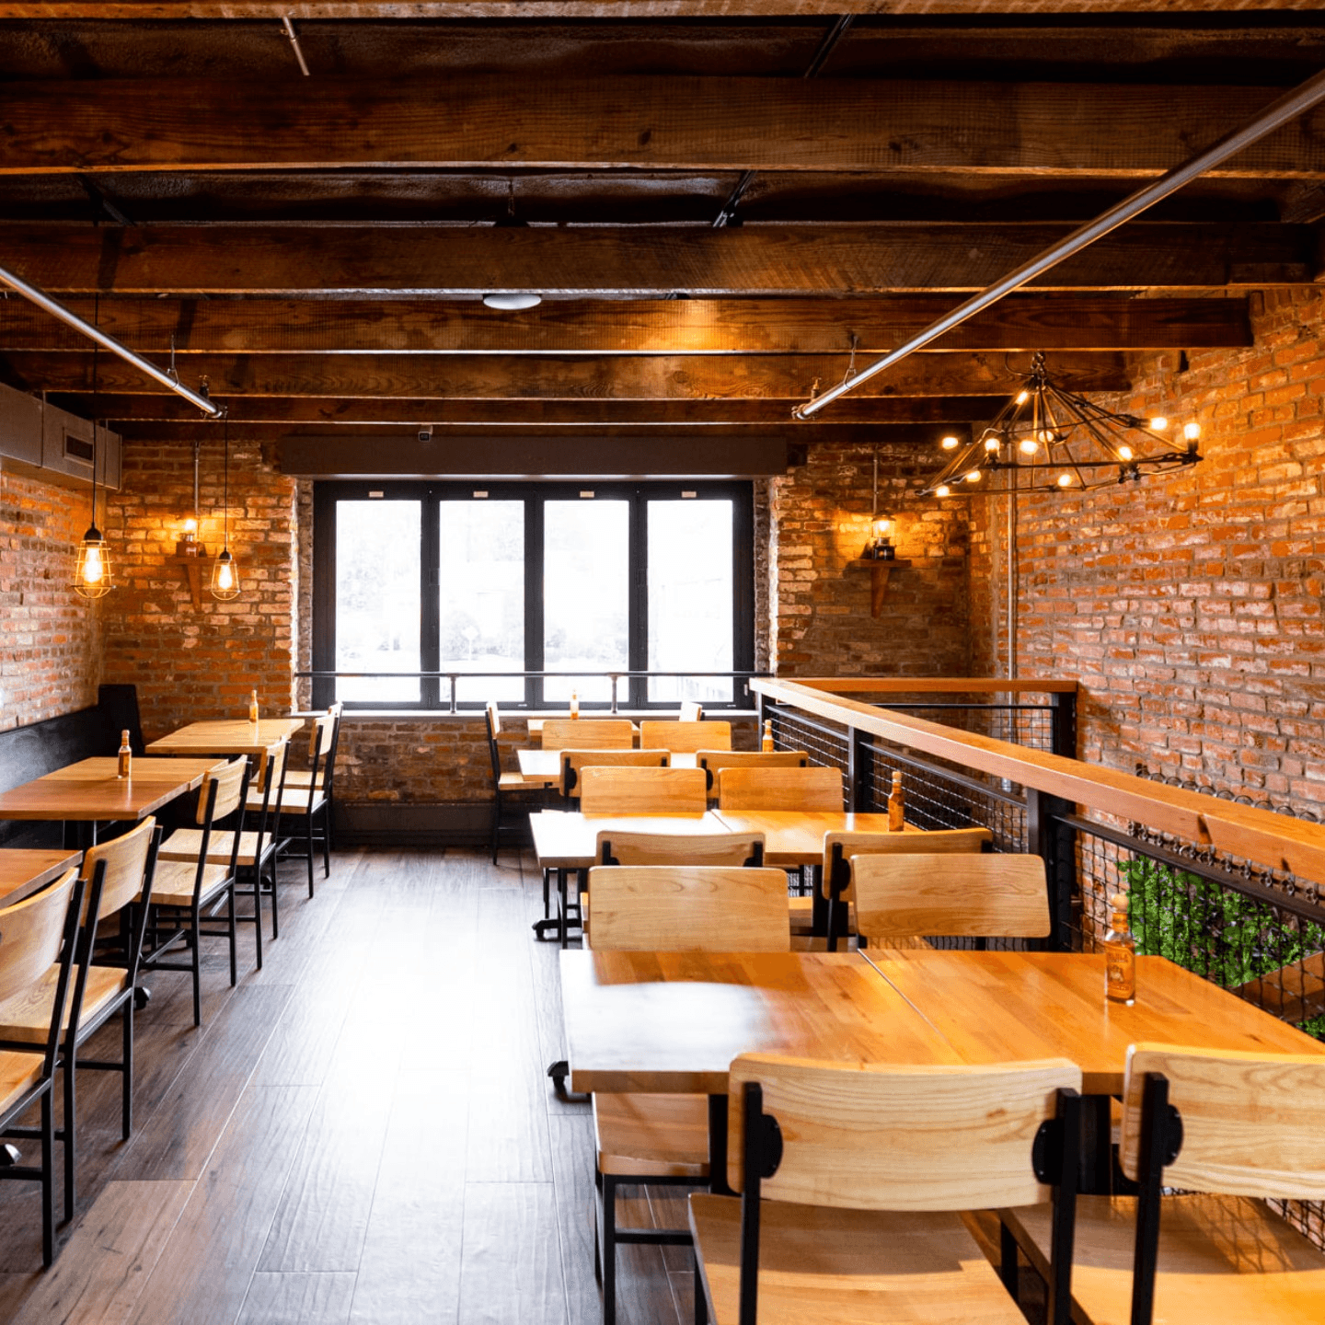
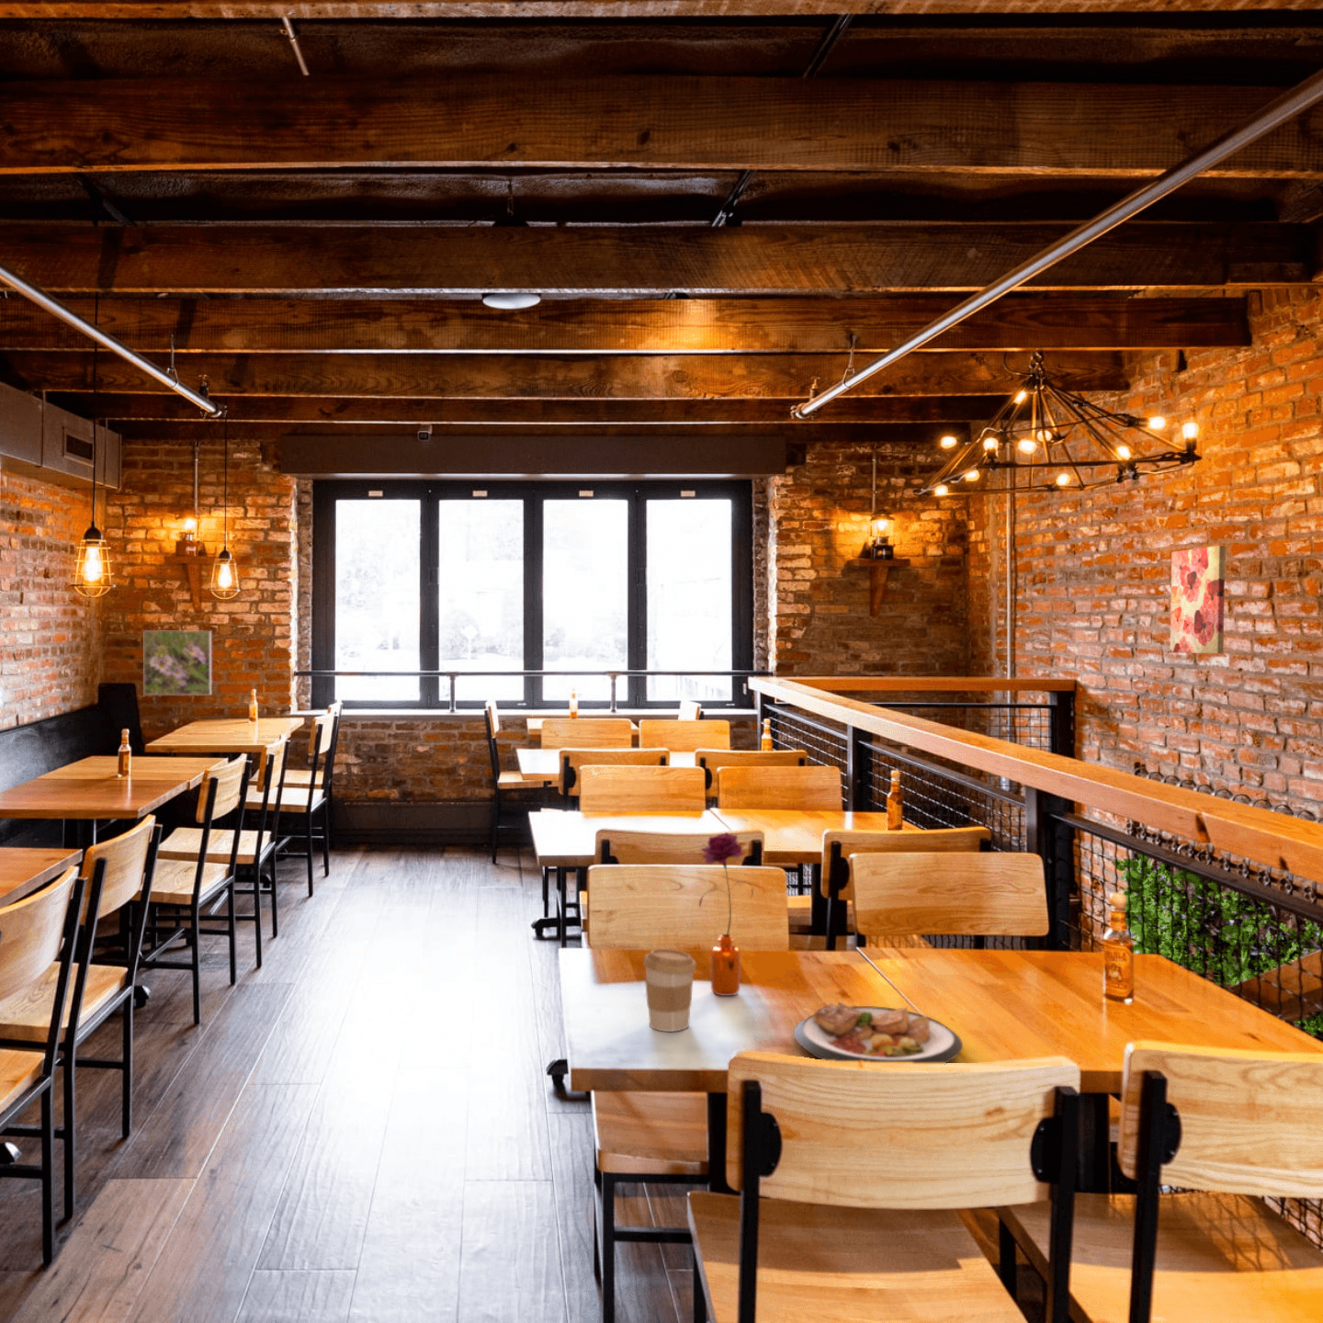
+ wall art (1196, 601)
+ plate (876, 1032)
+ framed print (177, 663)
+ flower (729, 911)
+ coffee cup (669, 987)
